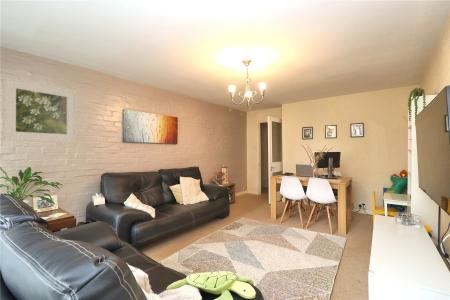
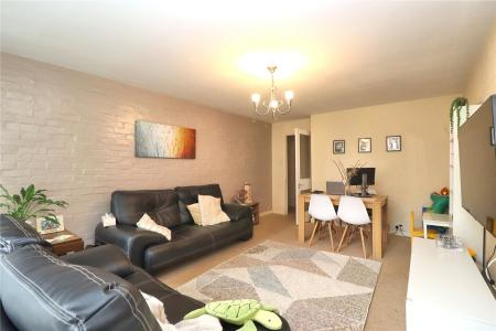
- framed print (43, 113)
